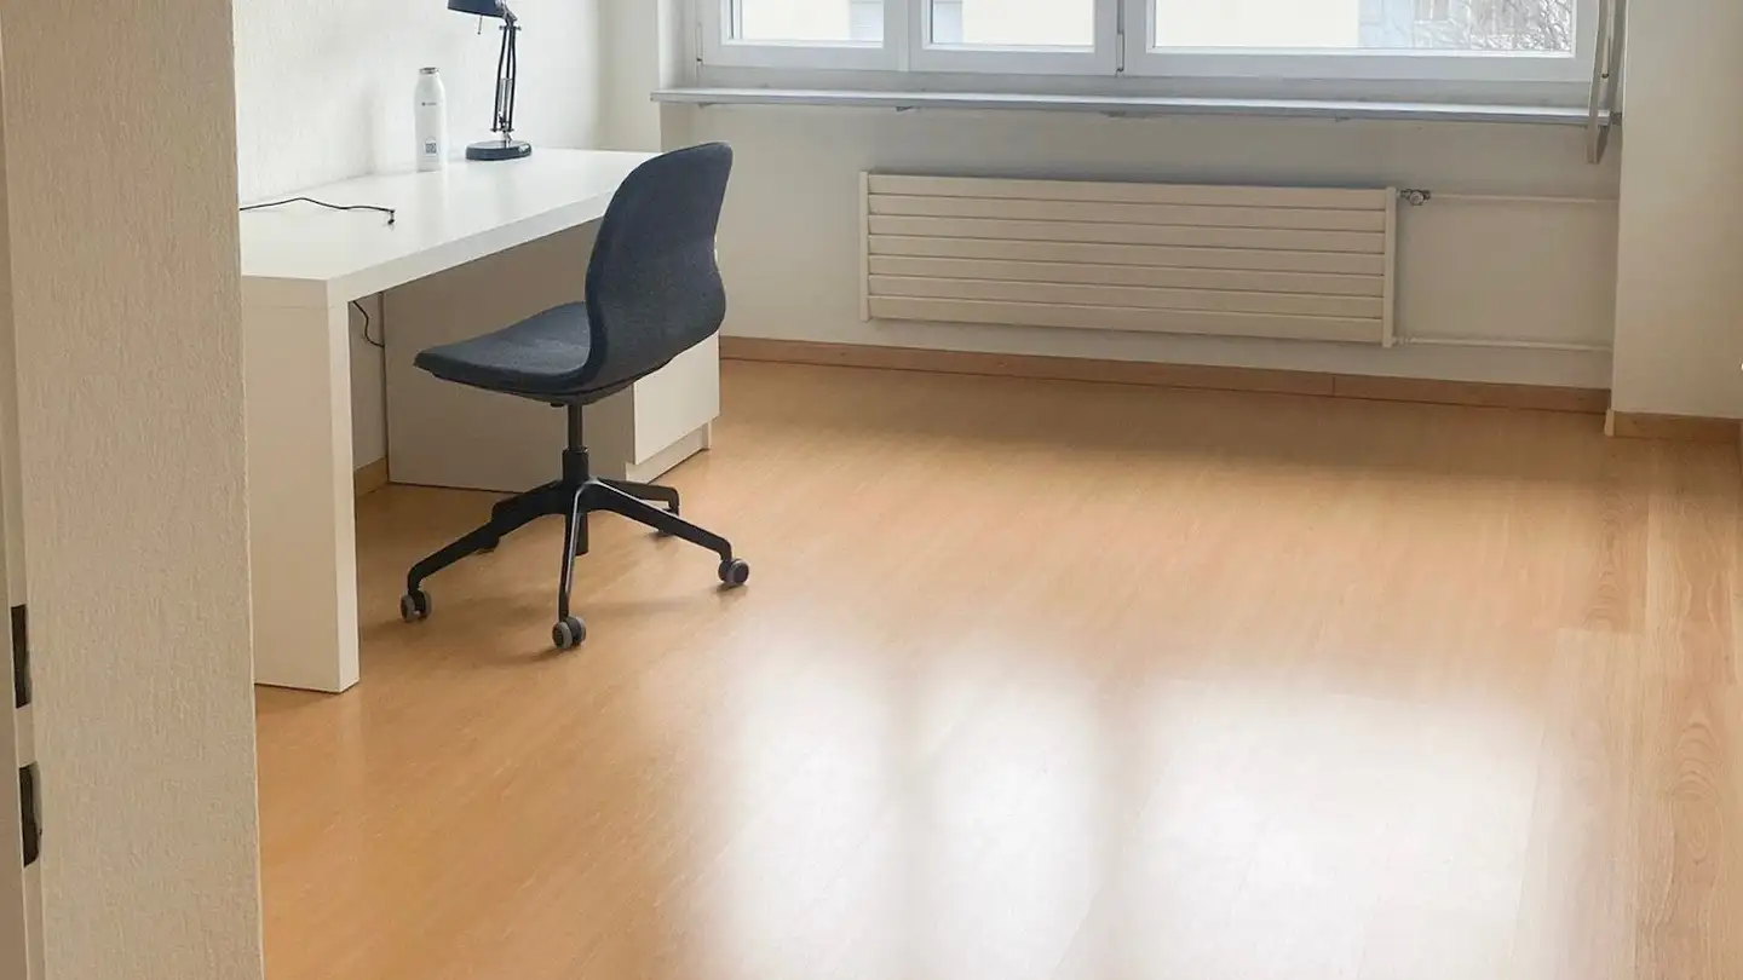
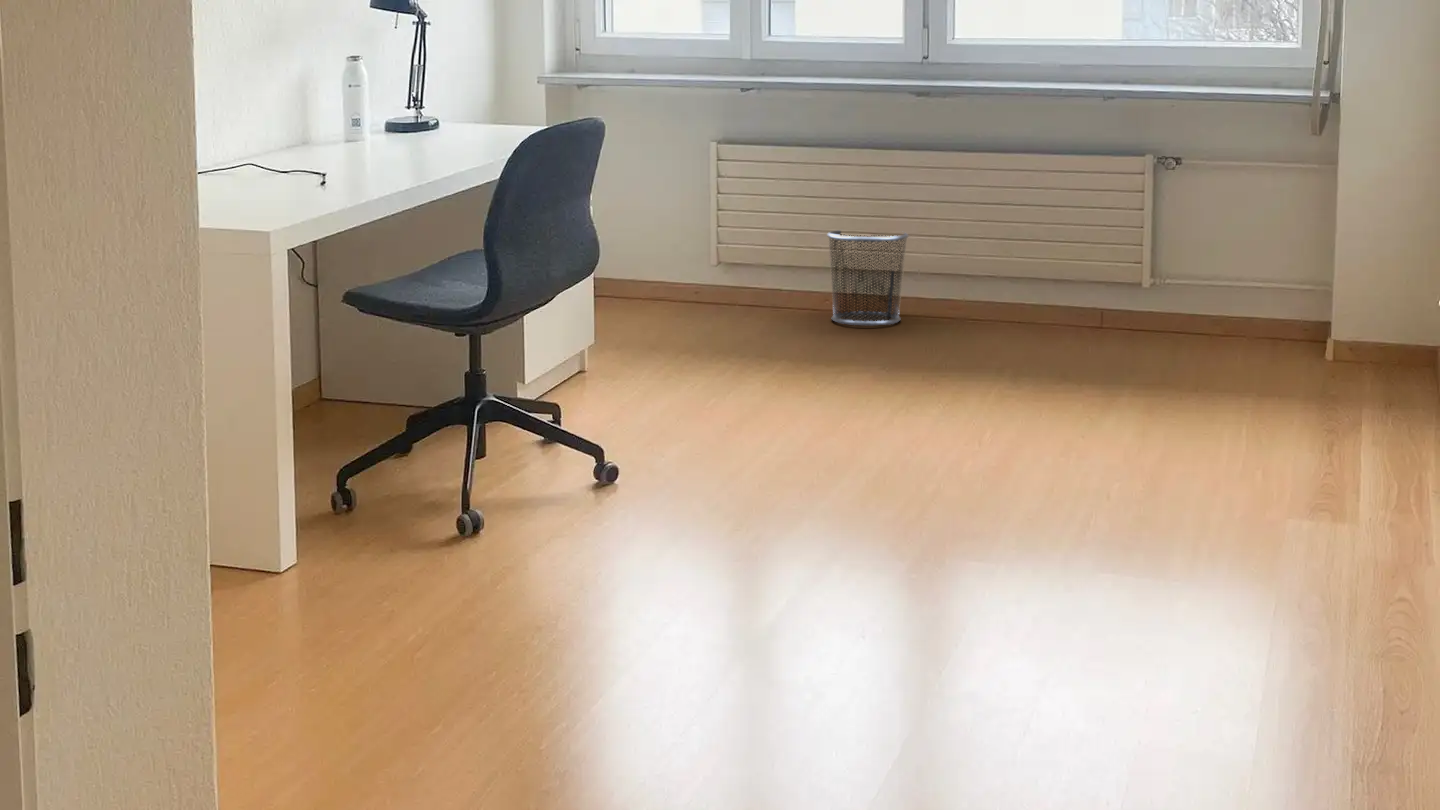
+ waste bin (866, 276)
